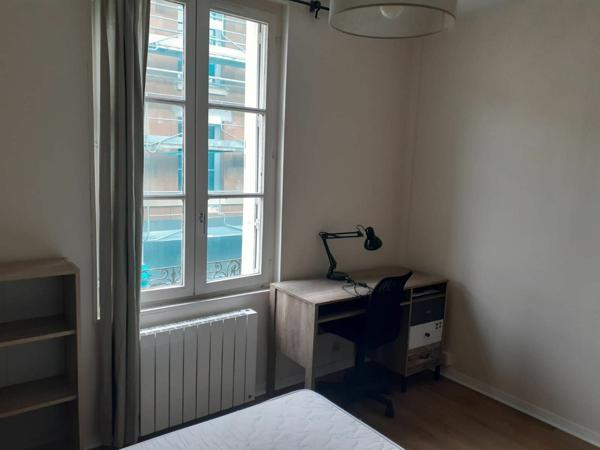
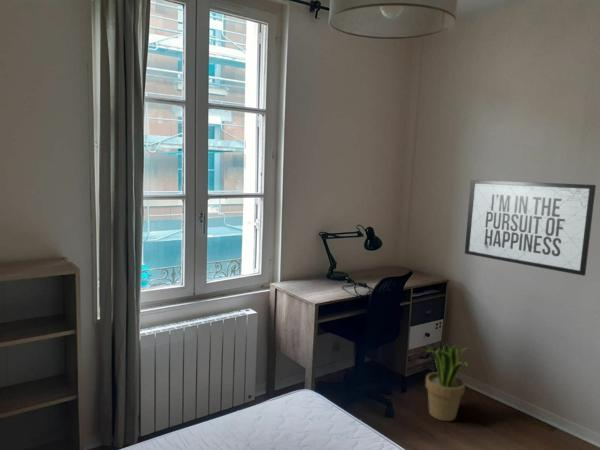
+ potted plant (446, 380)
+ mirror (522, 223)
